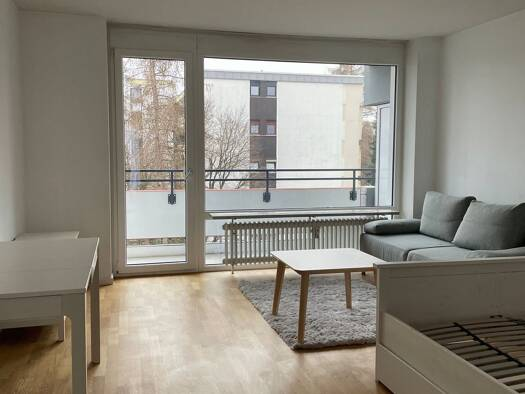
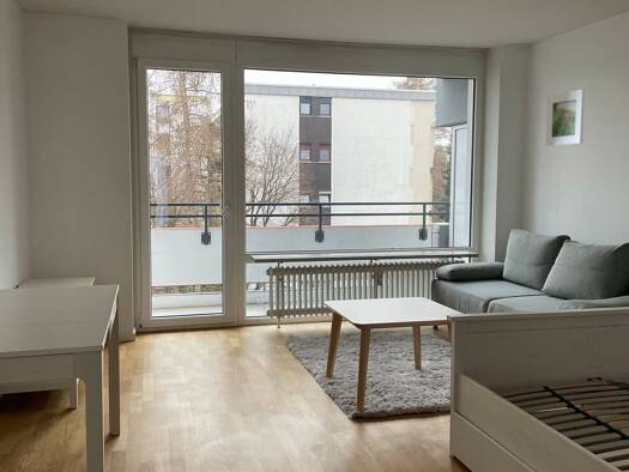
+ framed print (564, 119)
